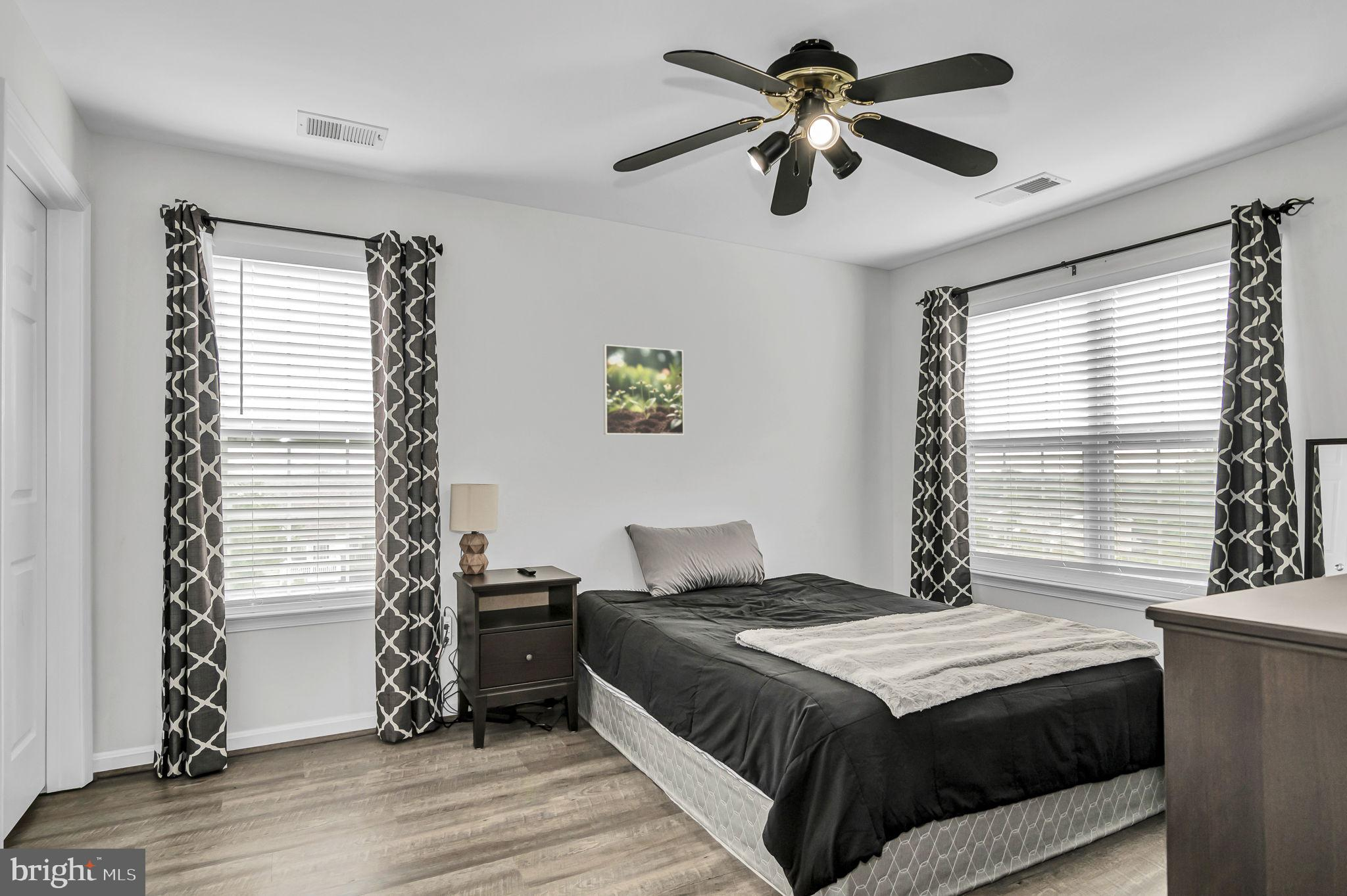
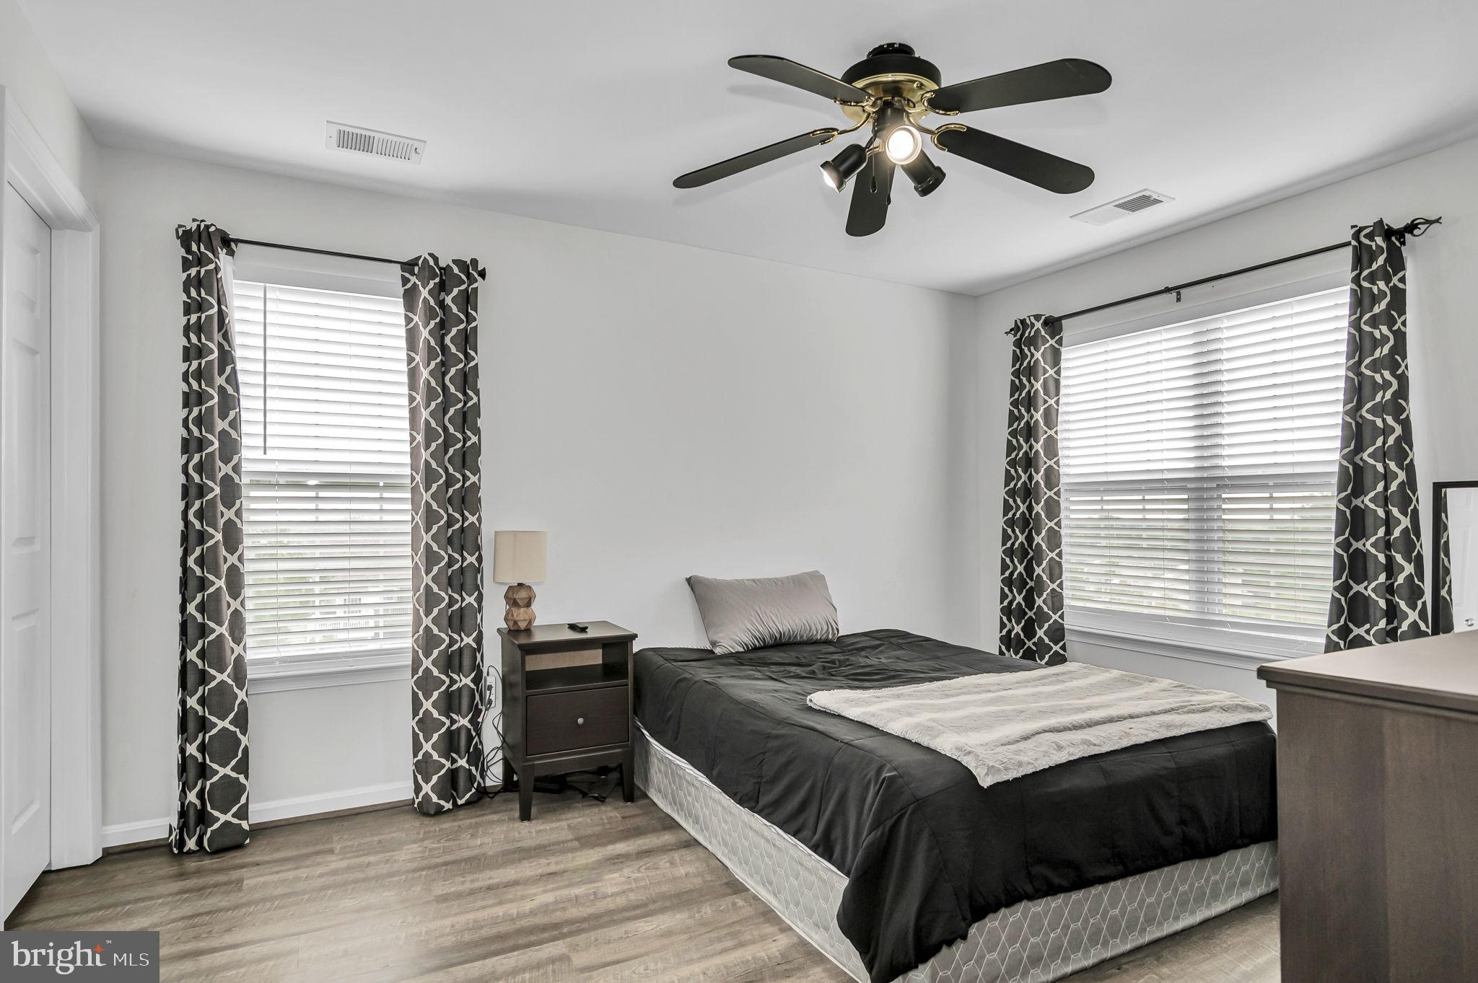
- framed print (644, 390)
